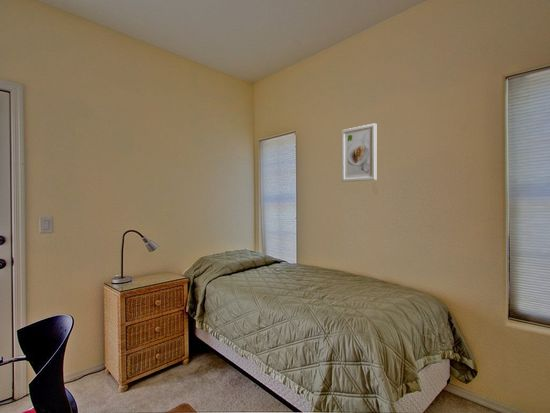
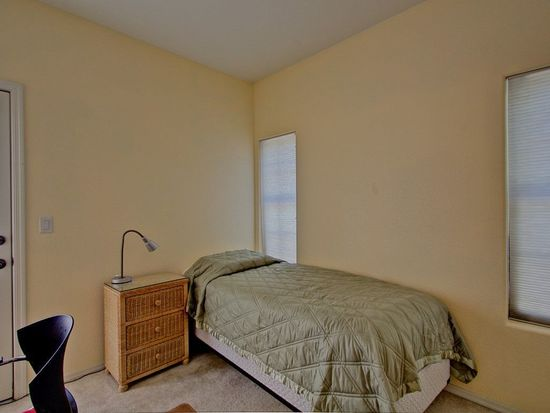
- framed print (358, 153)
